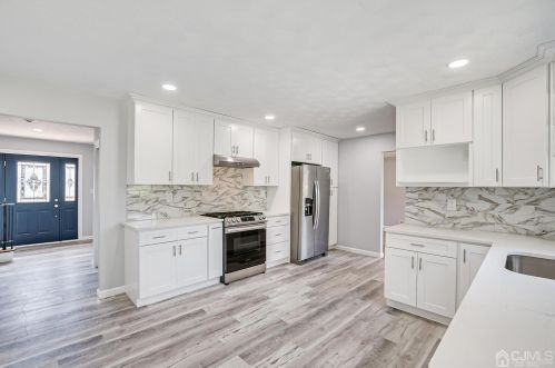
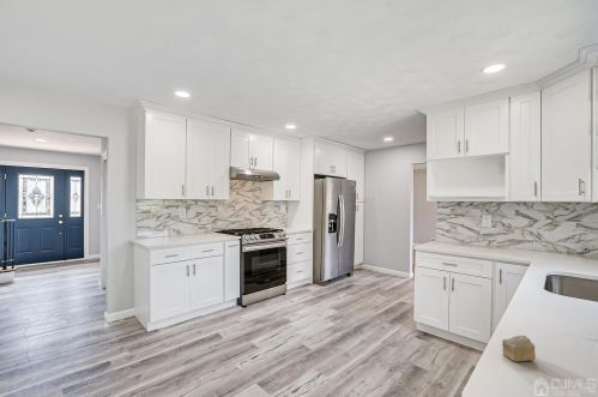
+ cake slice (518, 347)
